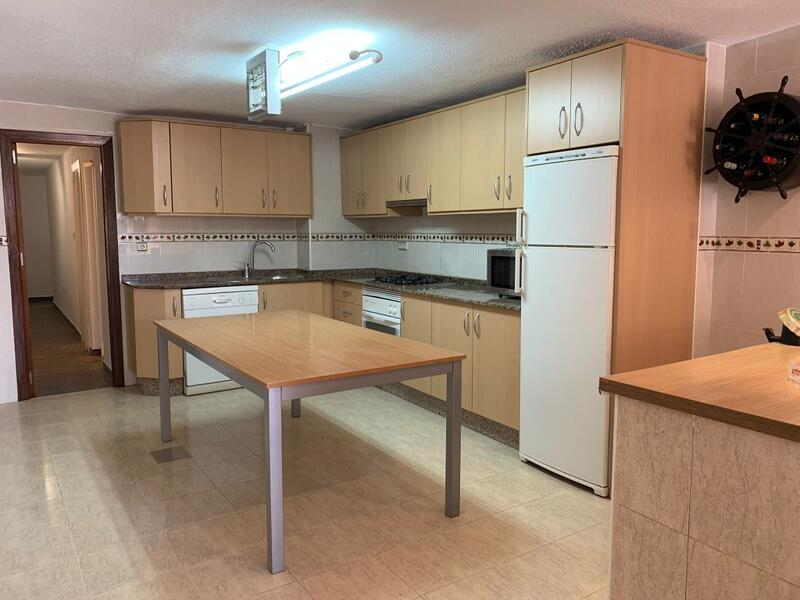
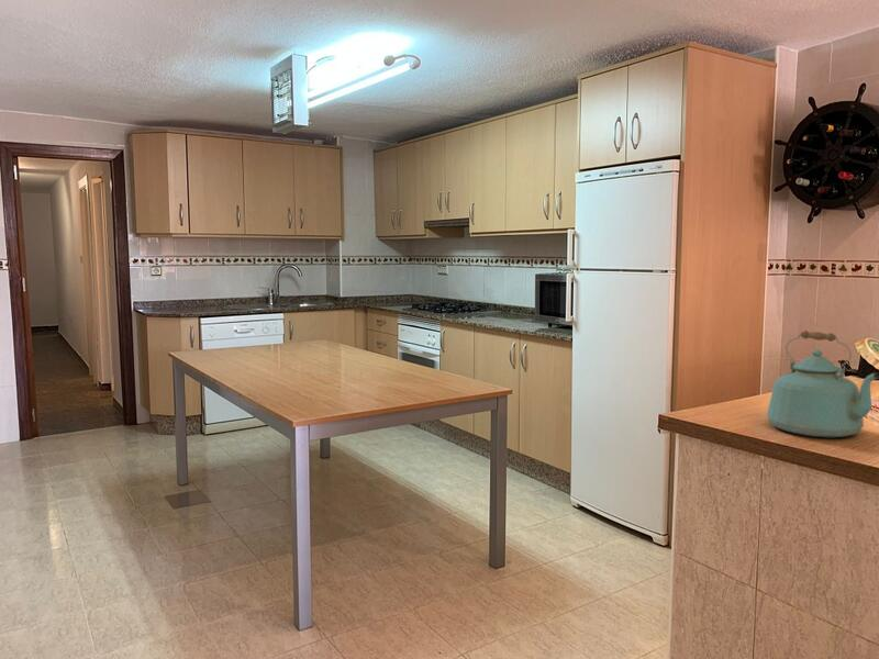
+ kettle (823, 382)
